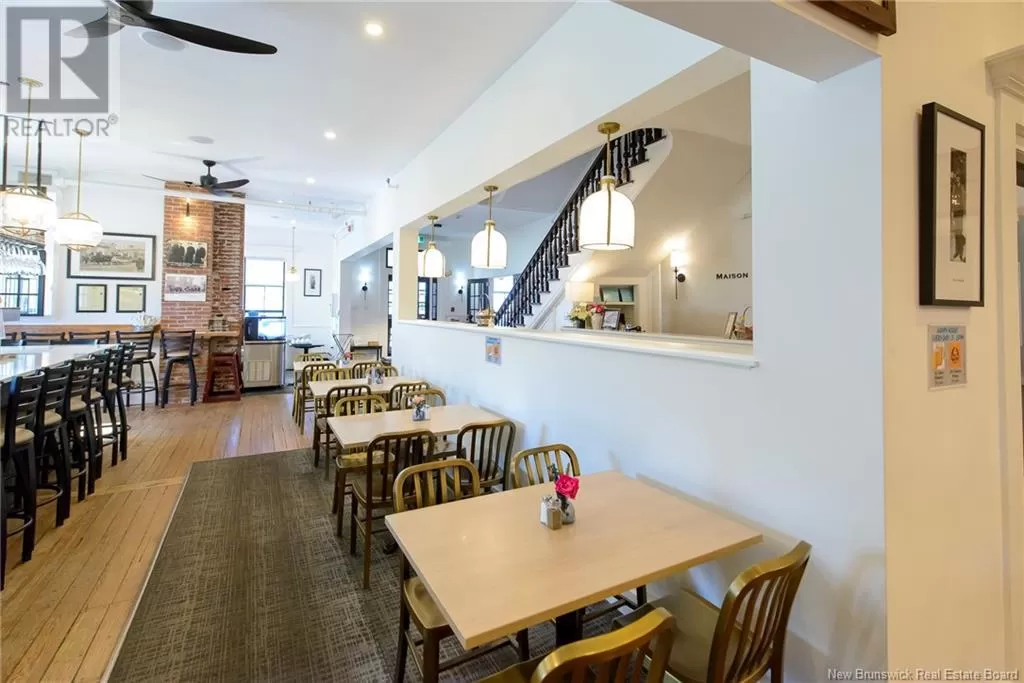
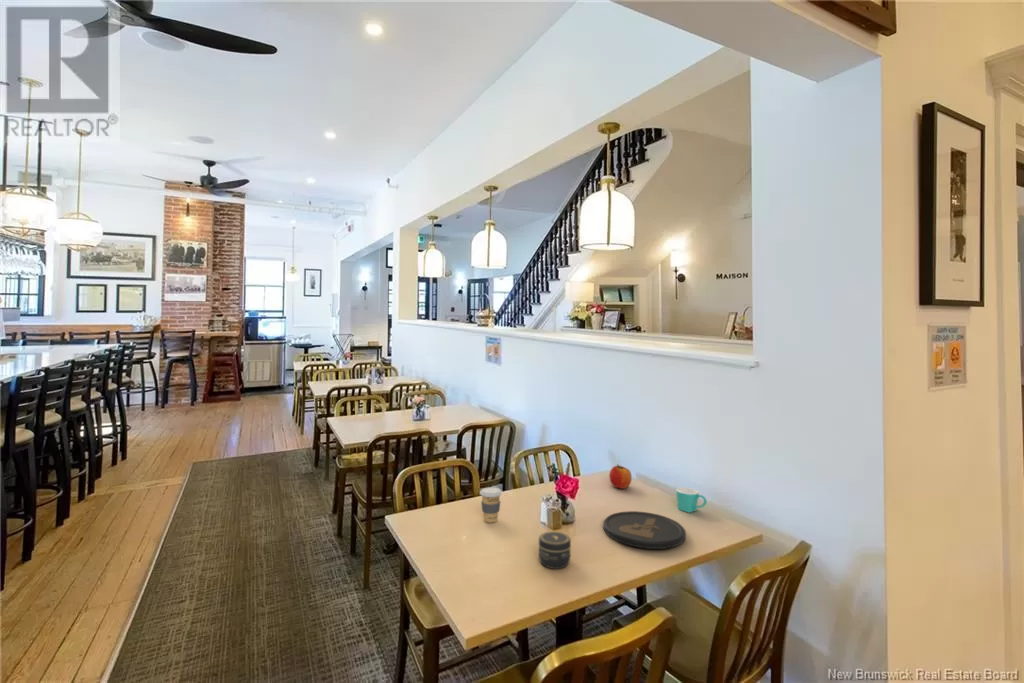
+ apple (620, 475)
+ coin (643, 528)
+ jar (554, 549)
+ mug (691, 501)
+ coffee cup (490, 505)
